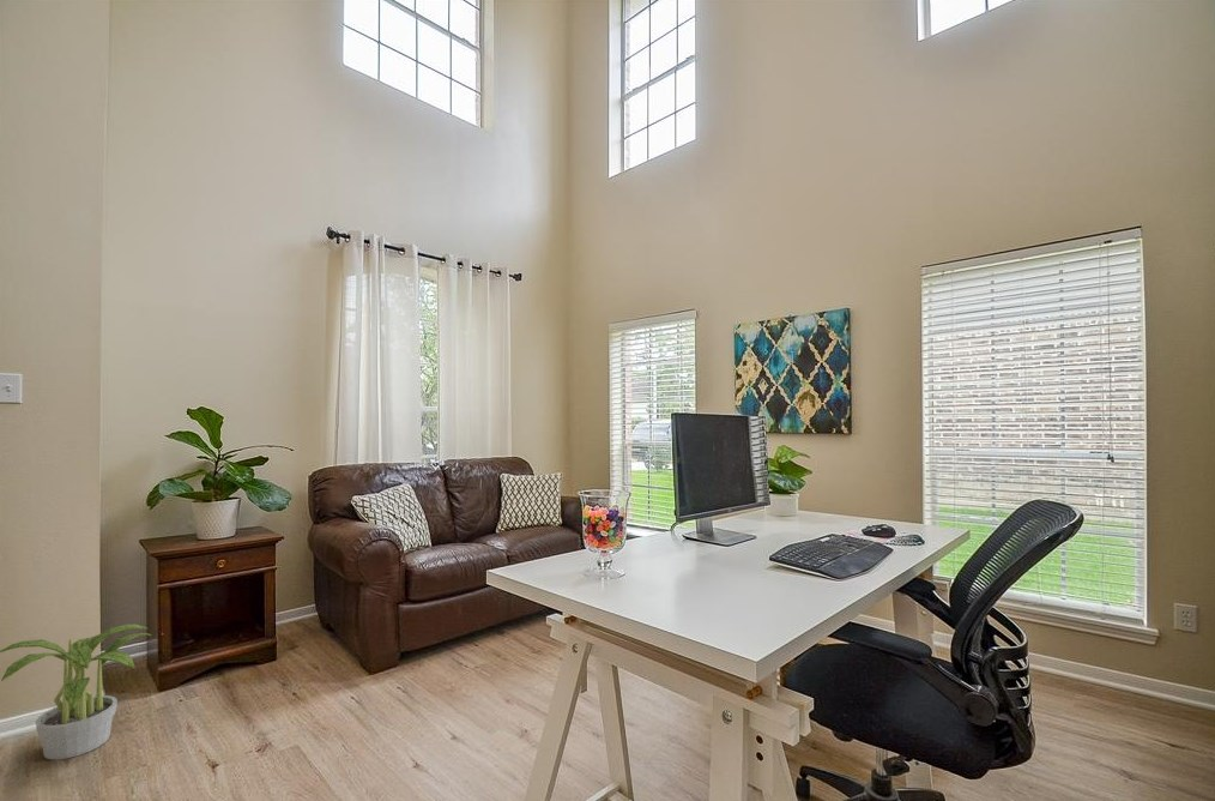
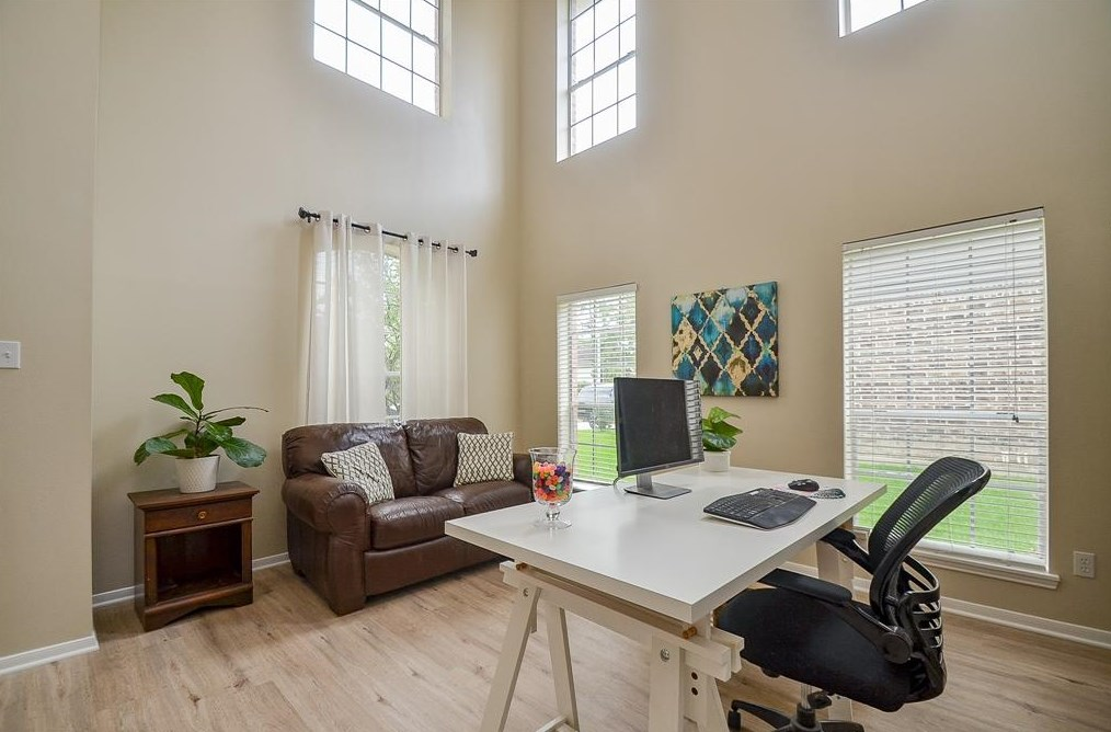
- potted plant (79, 688)
